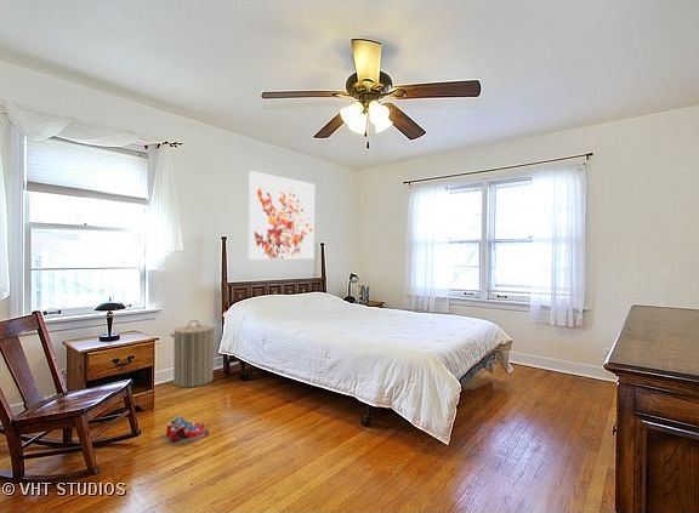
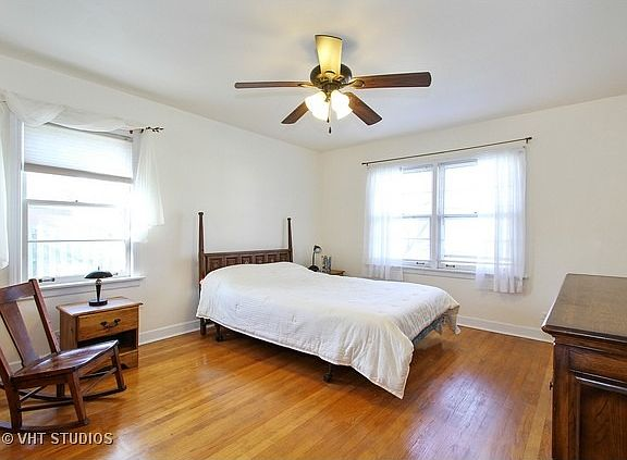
- wall art (284, 218)
- shoe (187, 426)
- laundry hamper (193, 350)
